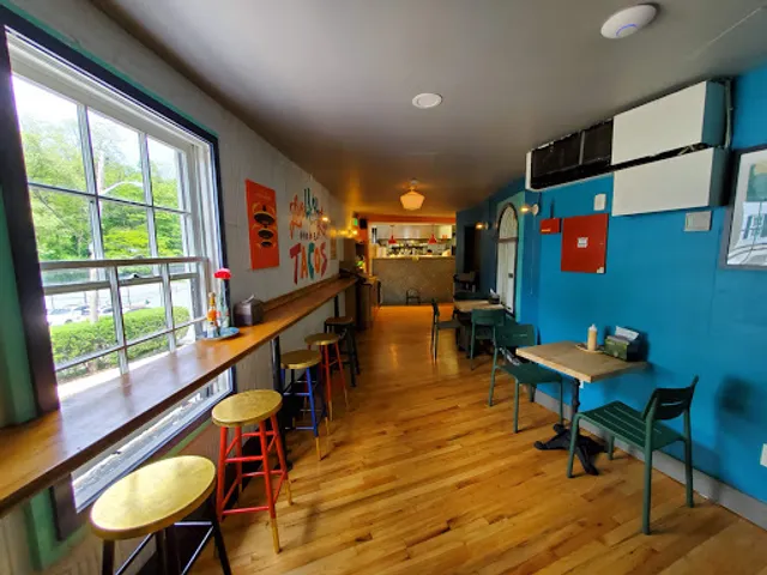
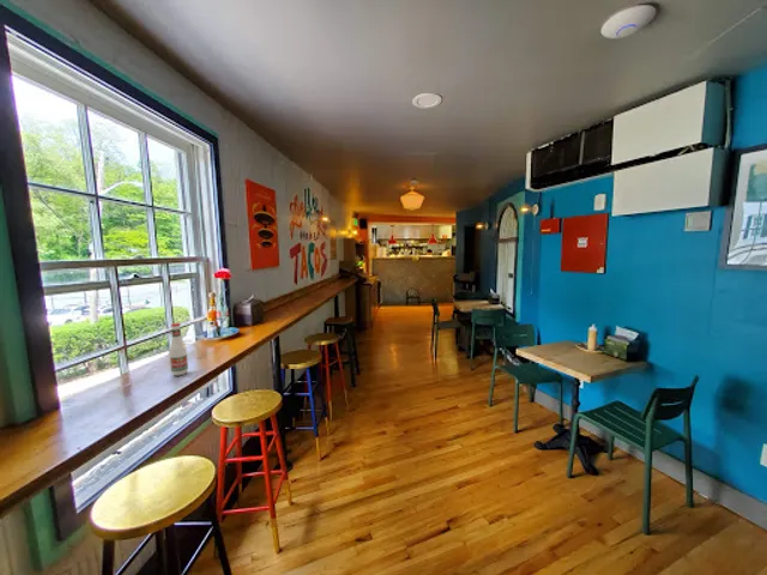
+ tabasco sauce (177, 349)
